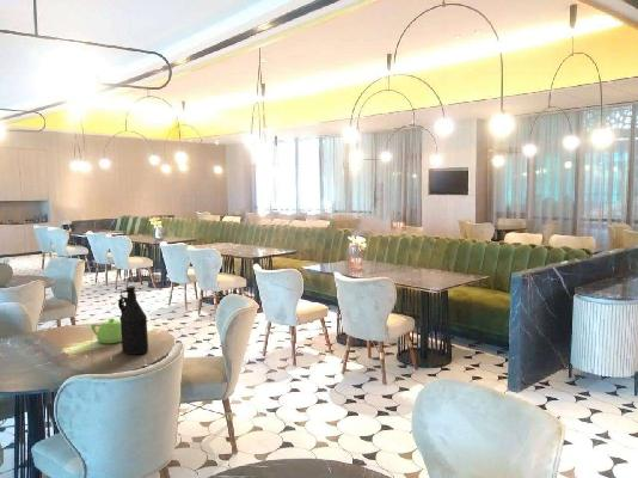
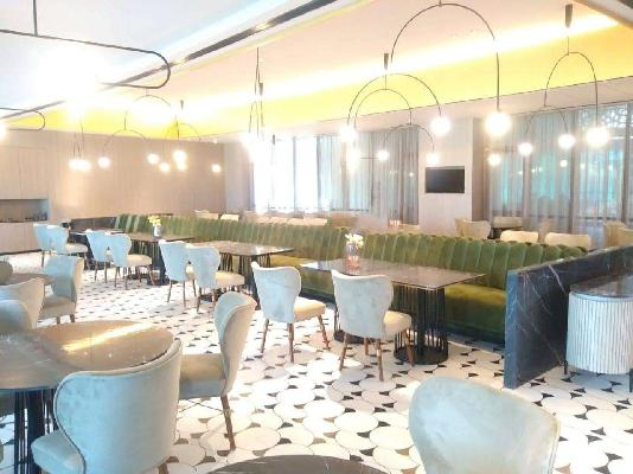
- bottle (133, 319)
- teapot (114, 329)
